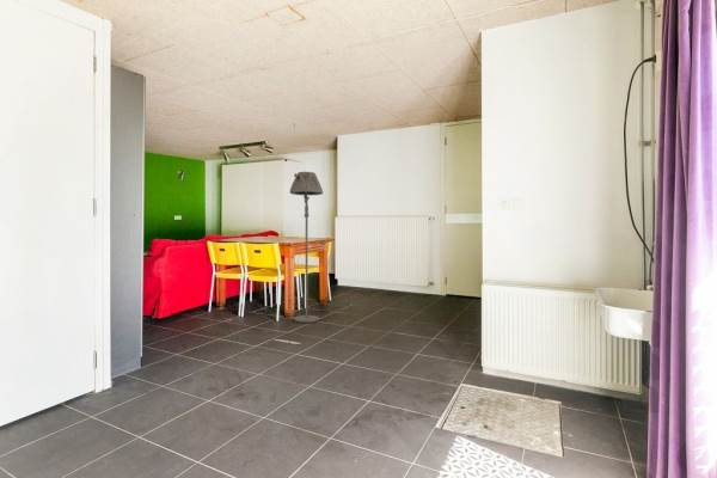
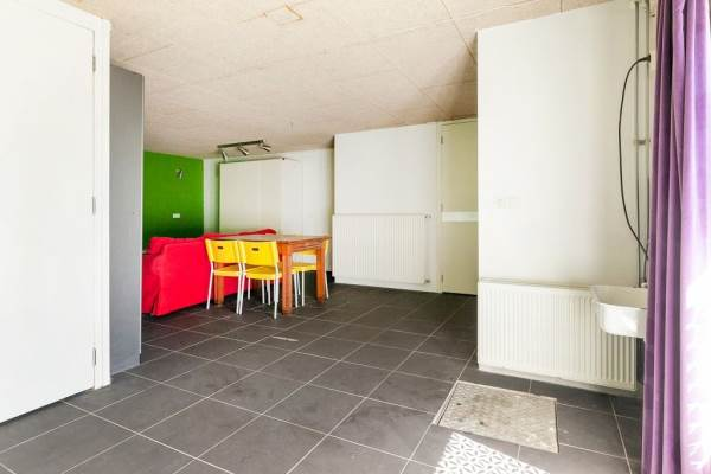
- floor lamp (306, 246)
